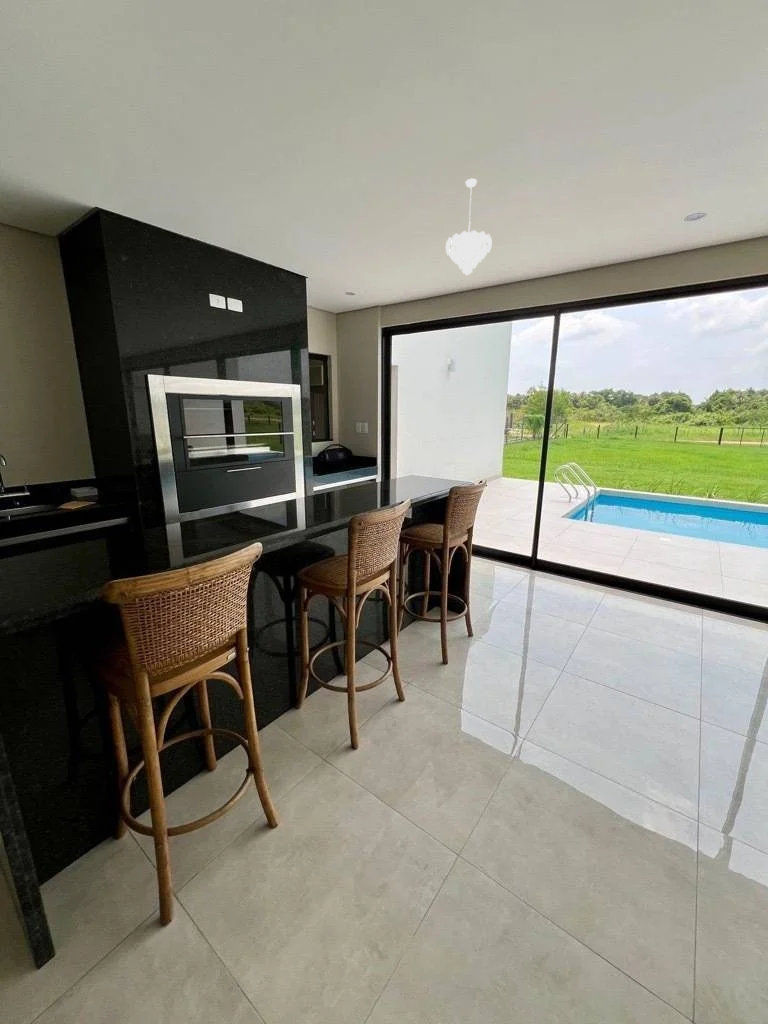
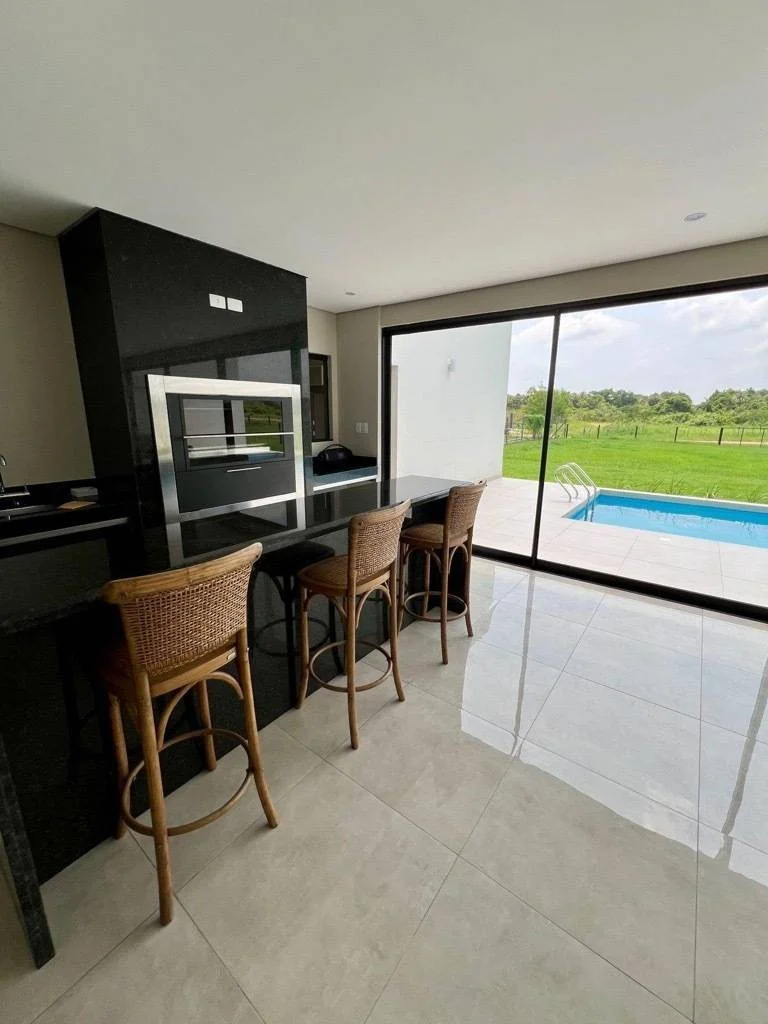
- pendant light (469, 229)
